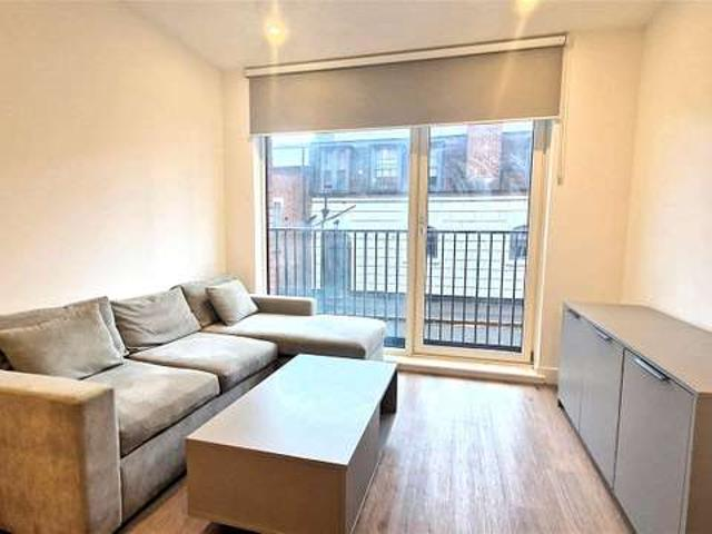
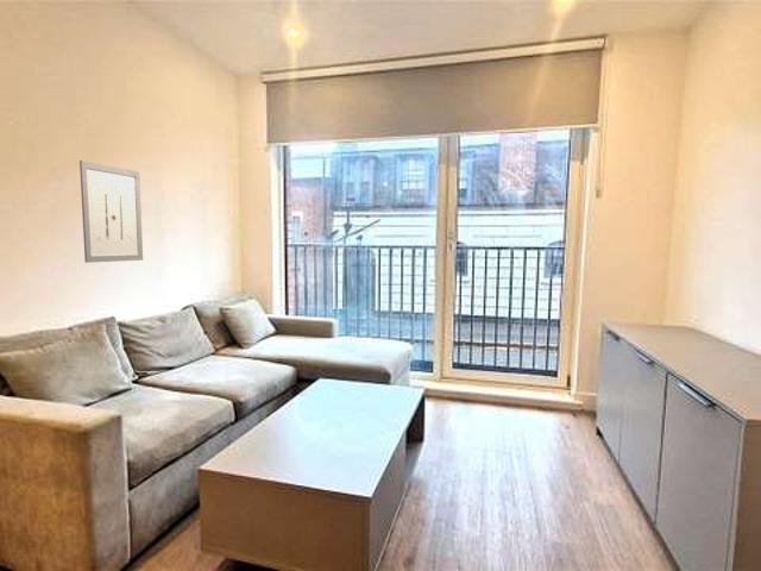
+ wall art (113, 214)
